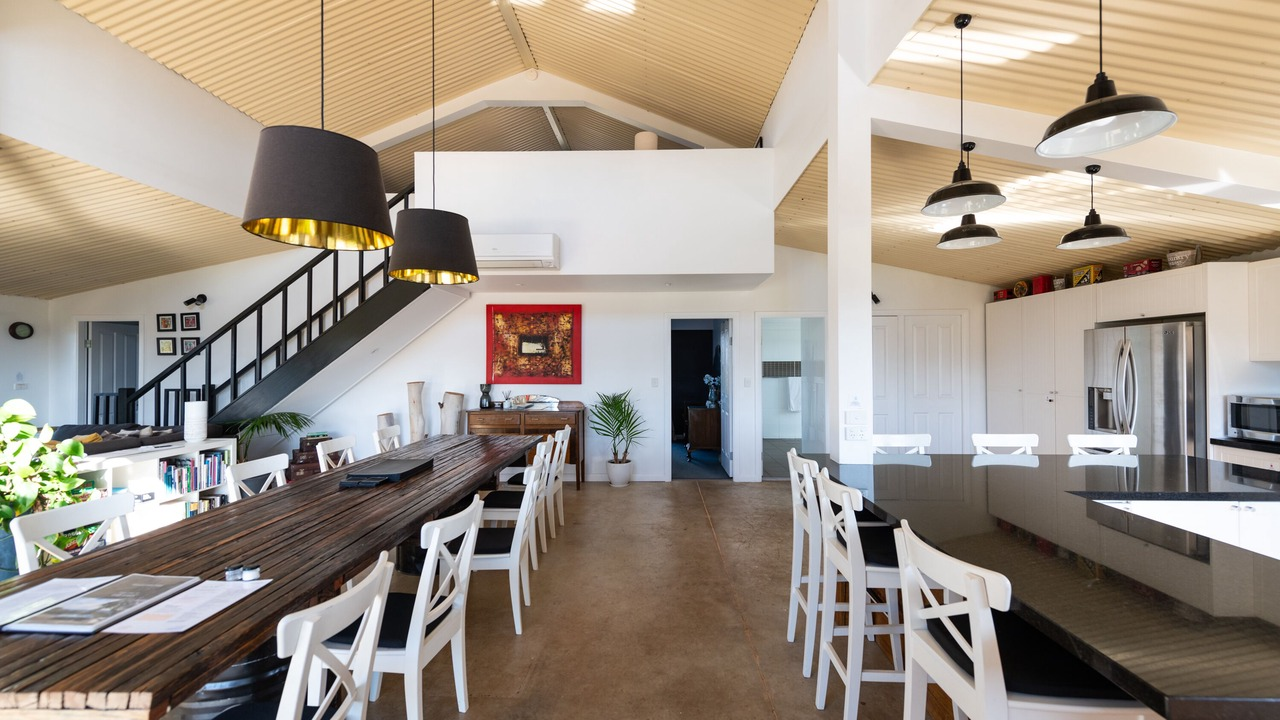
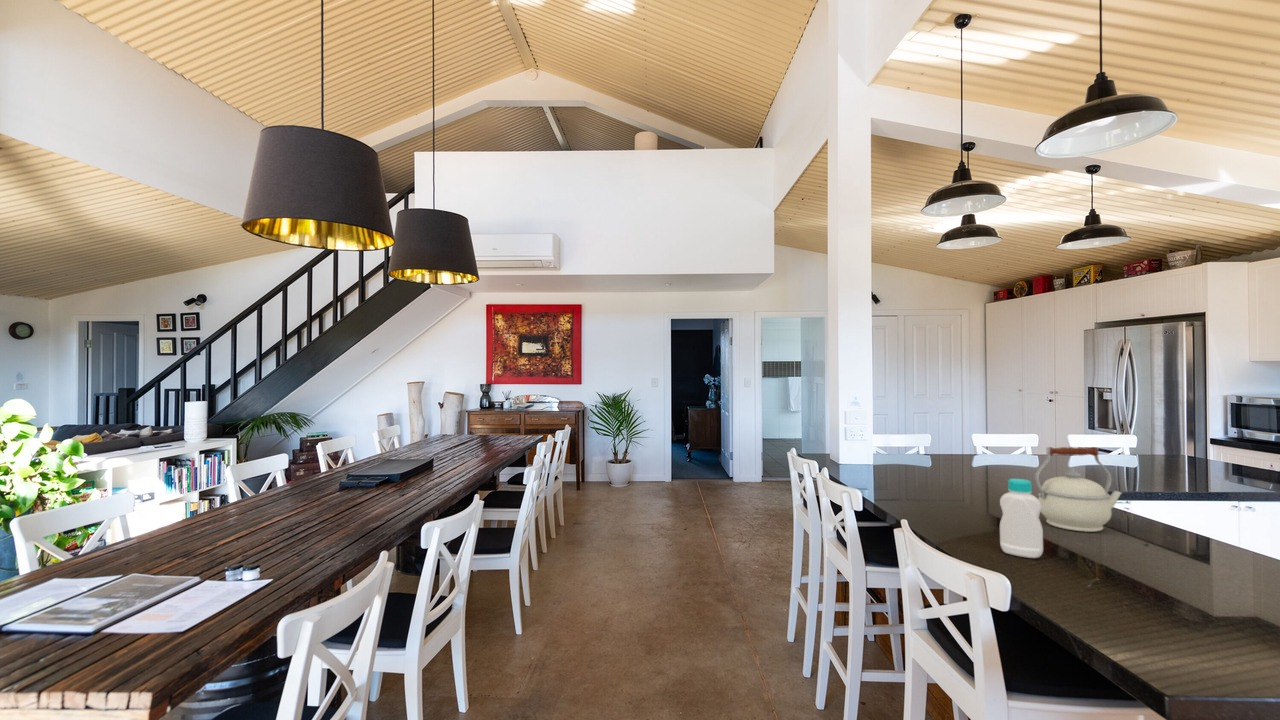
+ bottle (1020, 516)
+ kettle (1078, 486)
